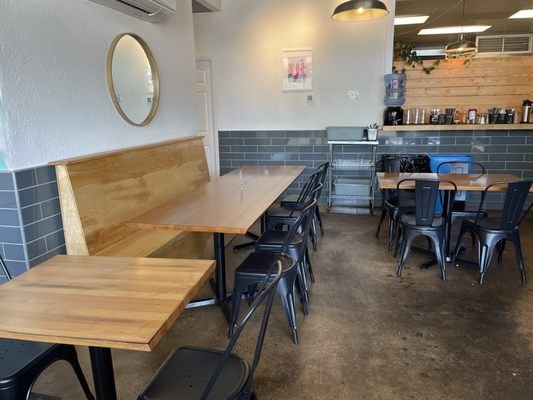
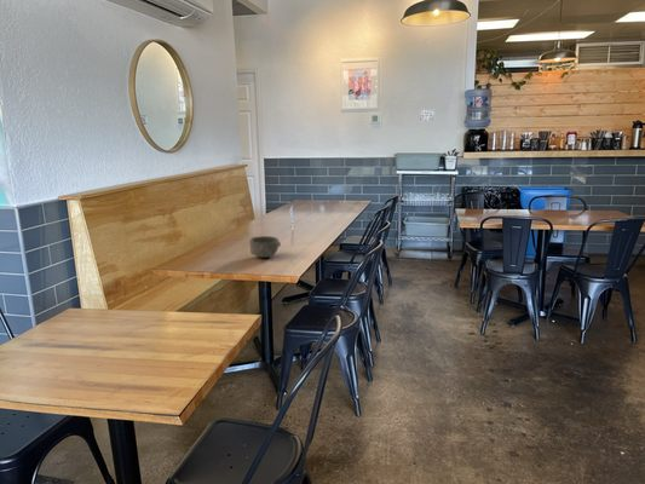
+ bowl (265, 247)
